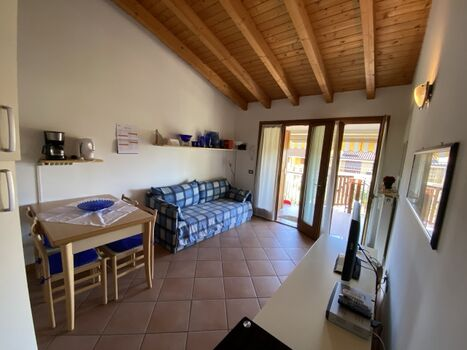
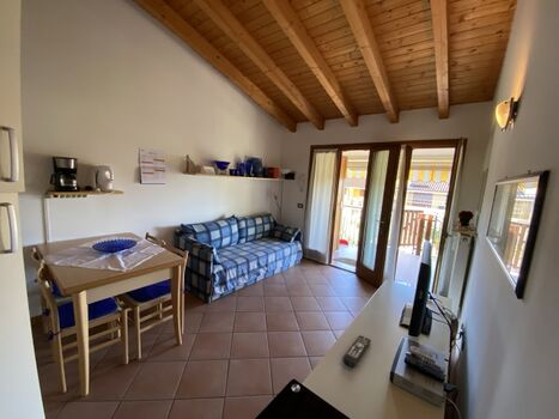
+ remote control (357, 350)
